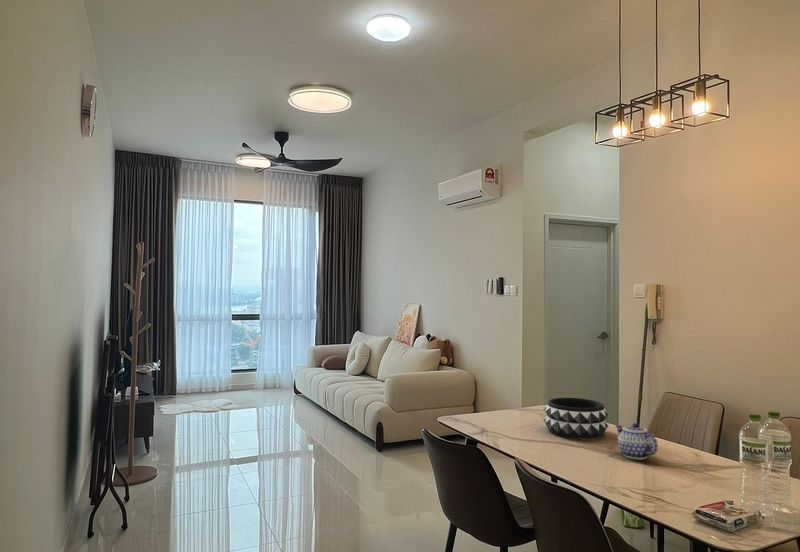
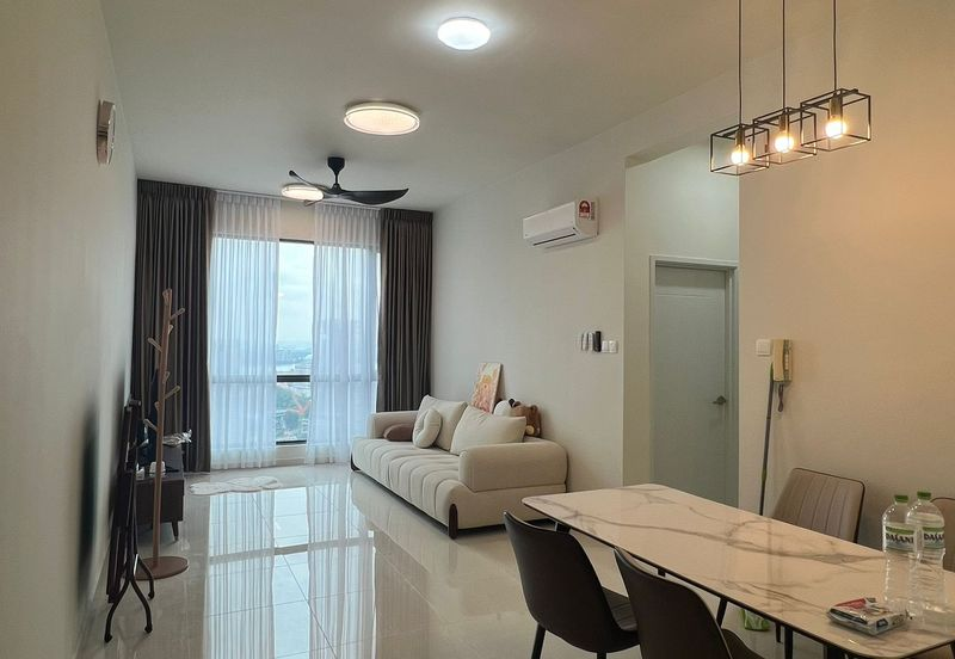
- teapot (635, 439)
- decorative bowl (575, 417)
